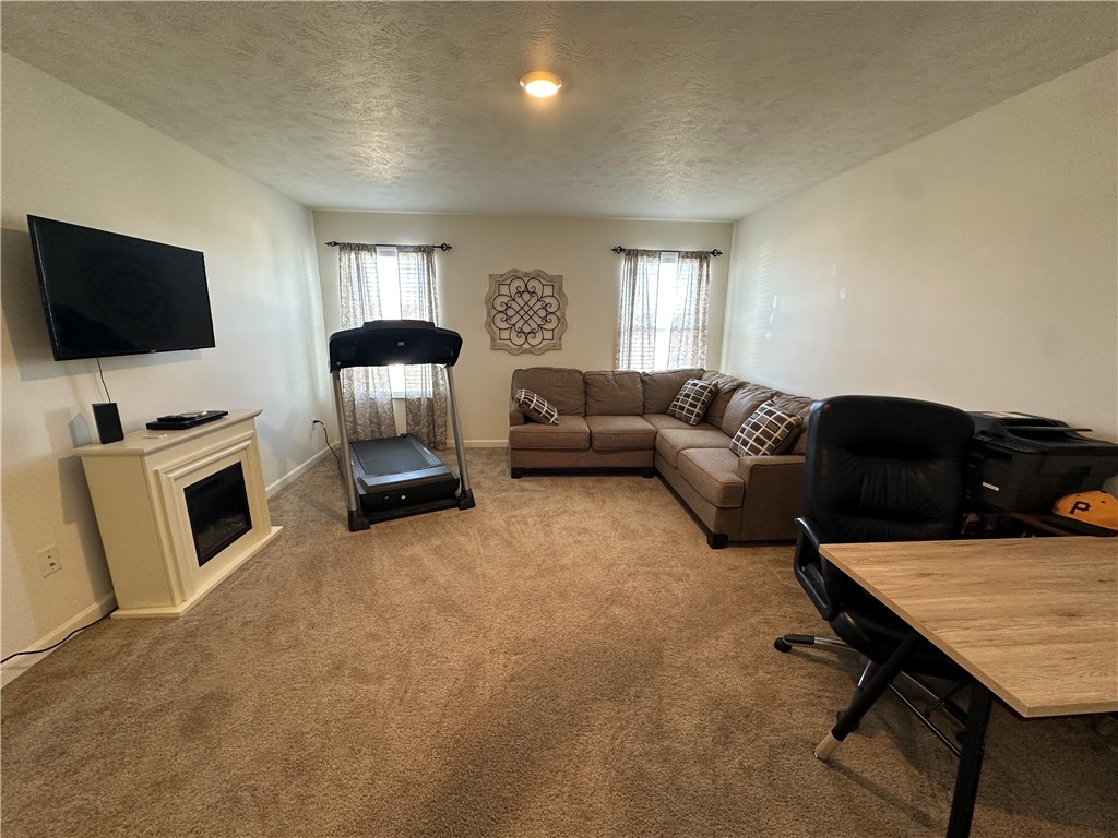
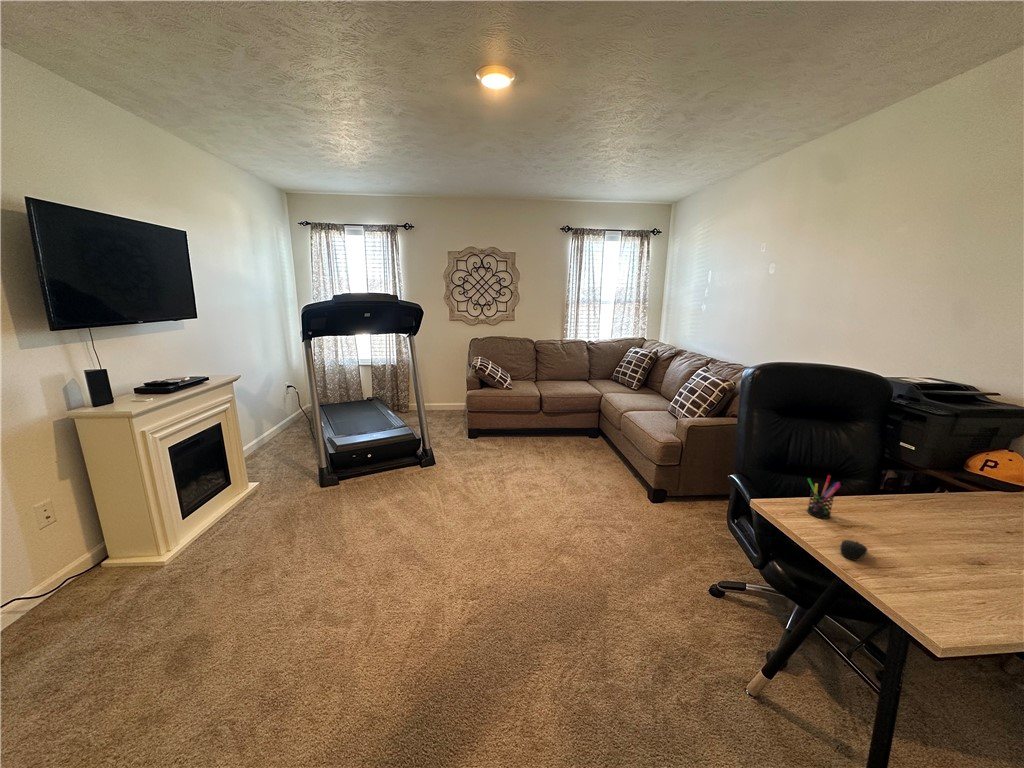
+ pen holder (820, 494)
+ computer mouse (853, 547)
